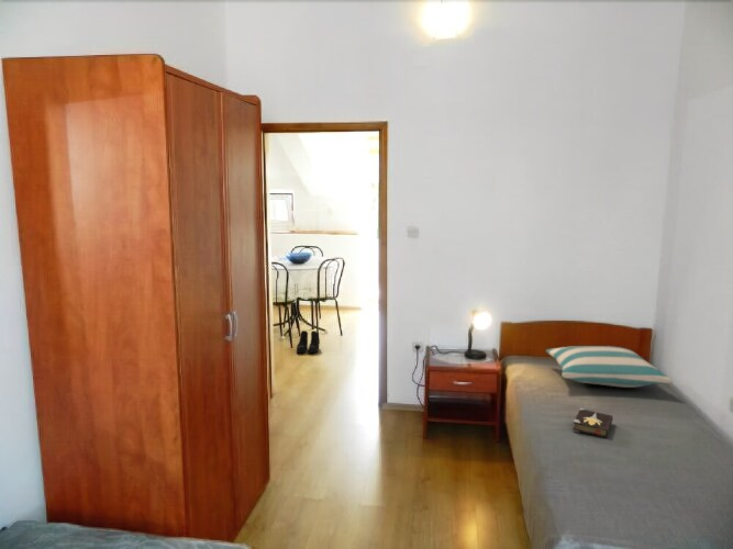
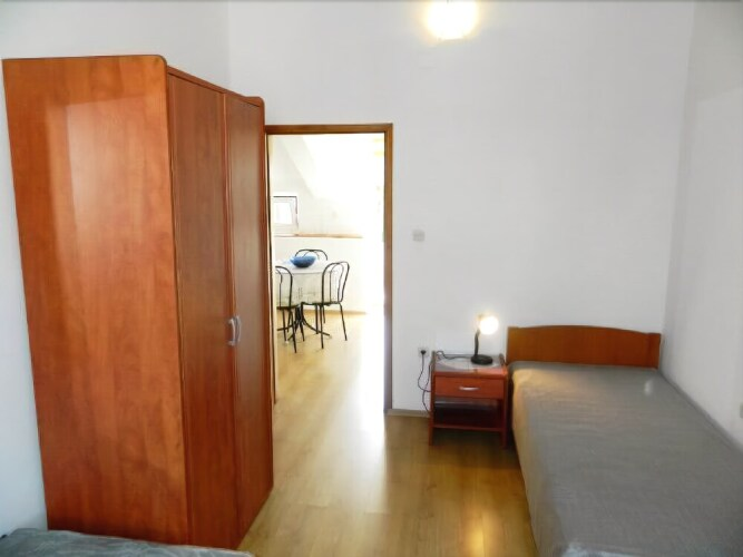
- pillow (602, 366)
- boots (307, 340)
- hardback book (592, 422)
